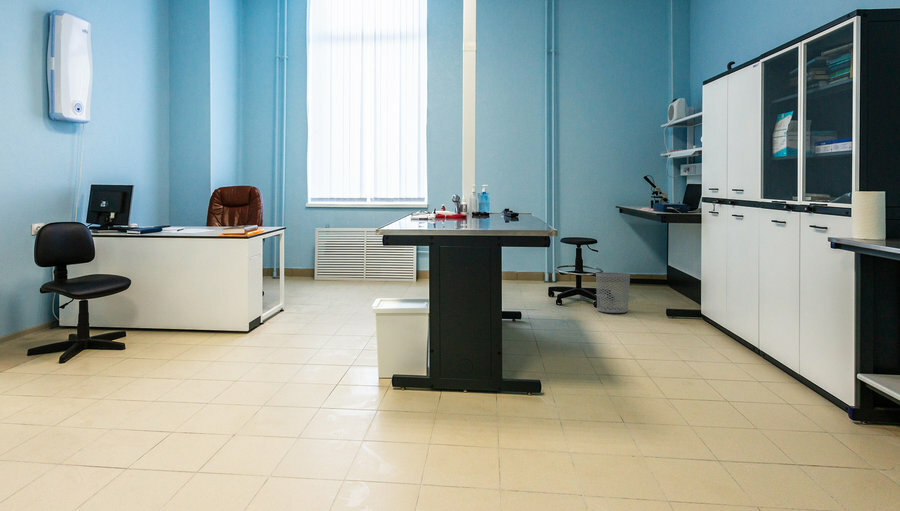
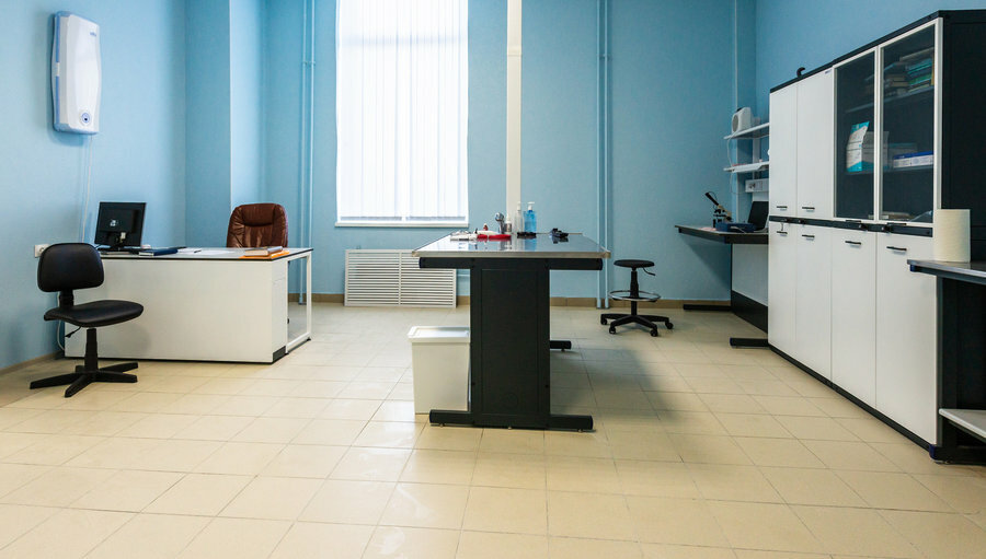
- waste bin (612, 291)
